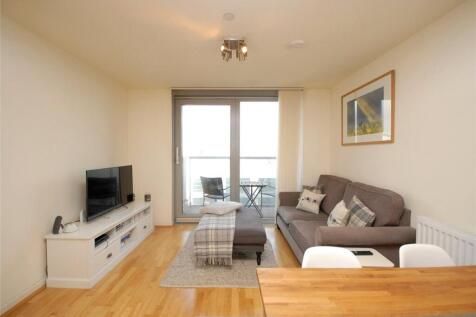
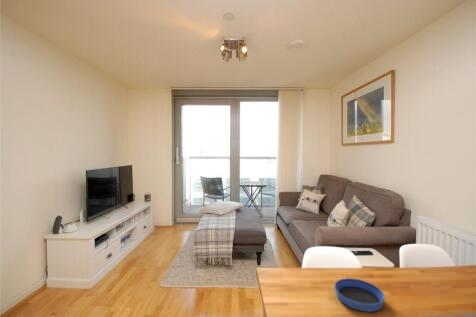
+ bowl (358, 294)
